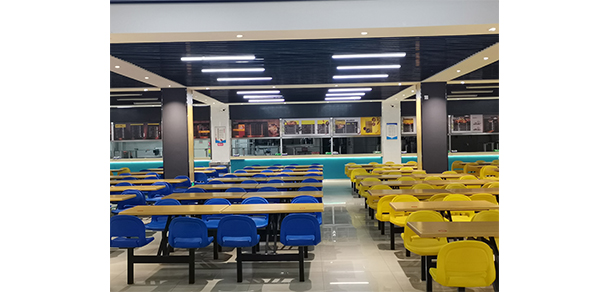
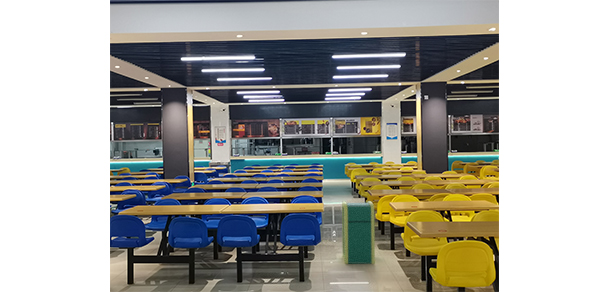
+ trash can (357, 230)
